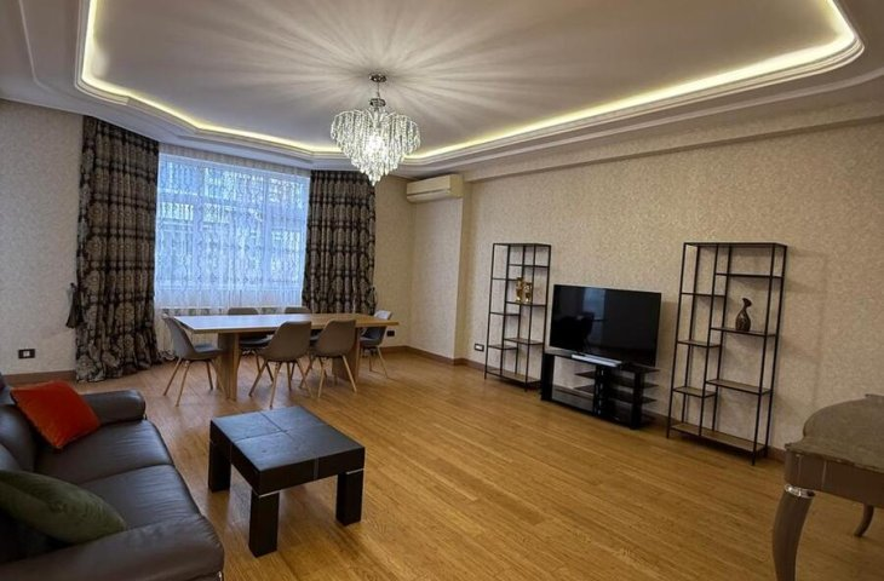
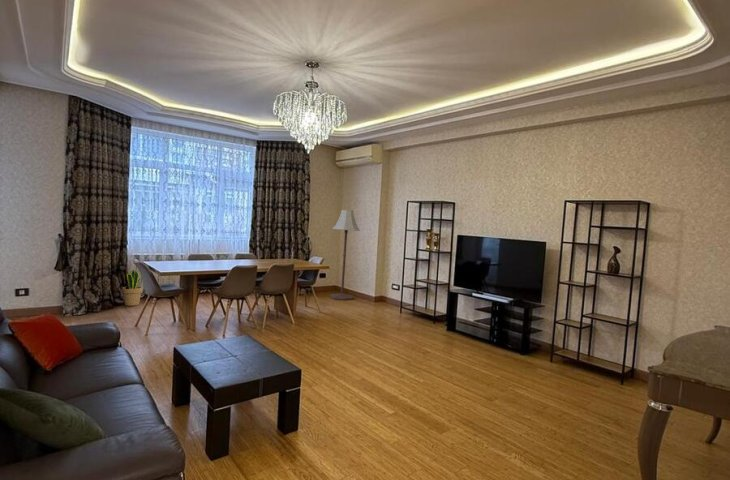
+ floor lamp (344, 254)
+ potted plant (134, 287)
